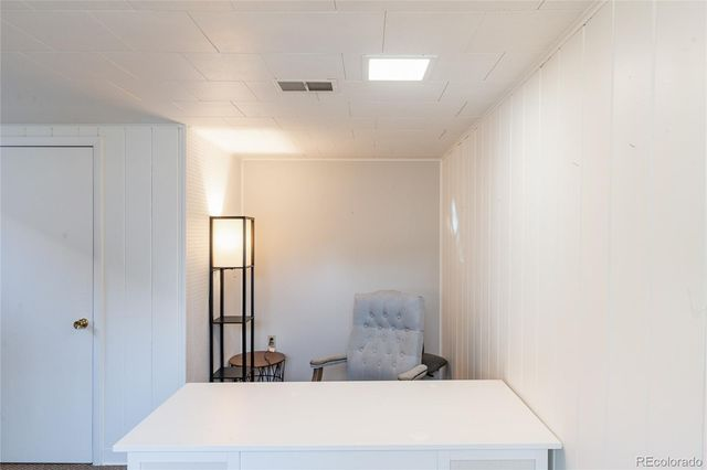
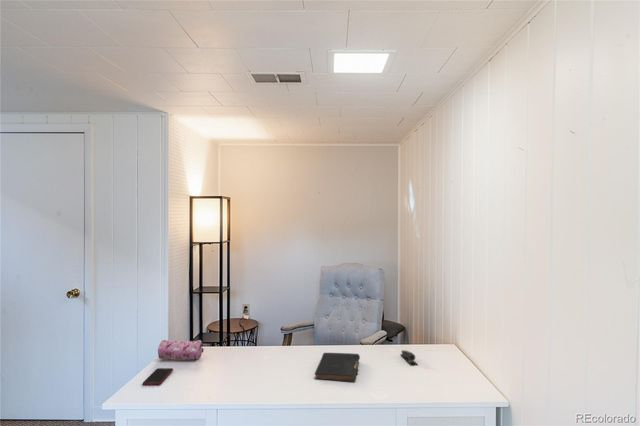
+ book (338, 365)
+ stapler (408, 355)
+ pencil case (180, 349)
+ cell phone (158, 376)
